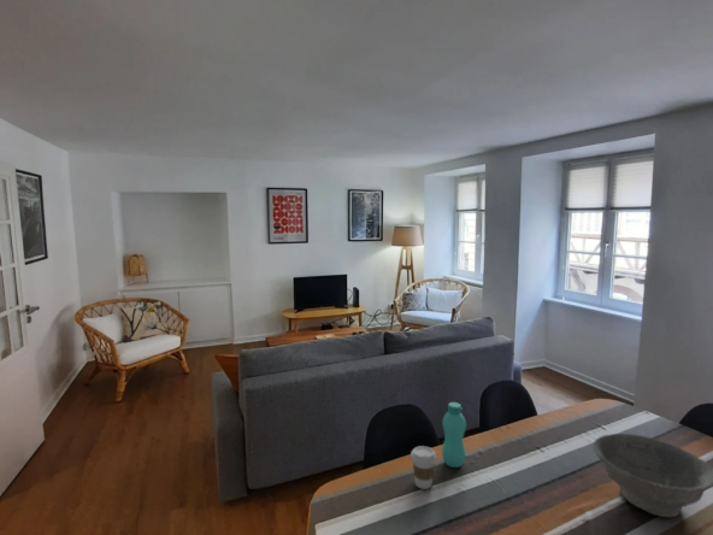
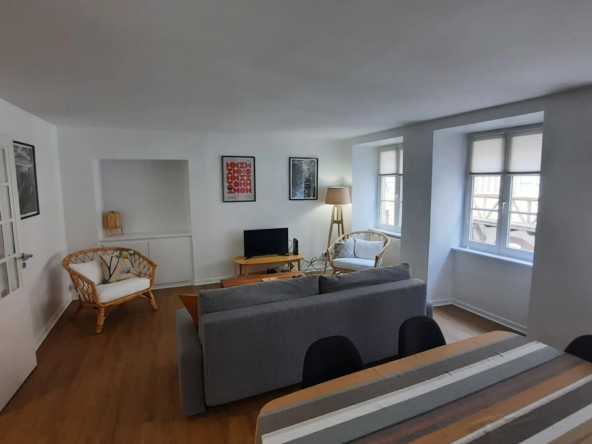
- bowl (649, 478)
- coffee cup (423, 468)
- bottle (453, 434)
